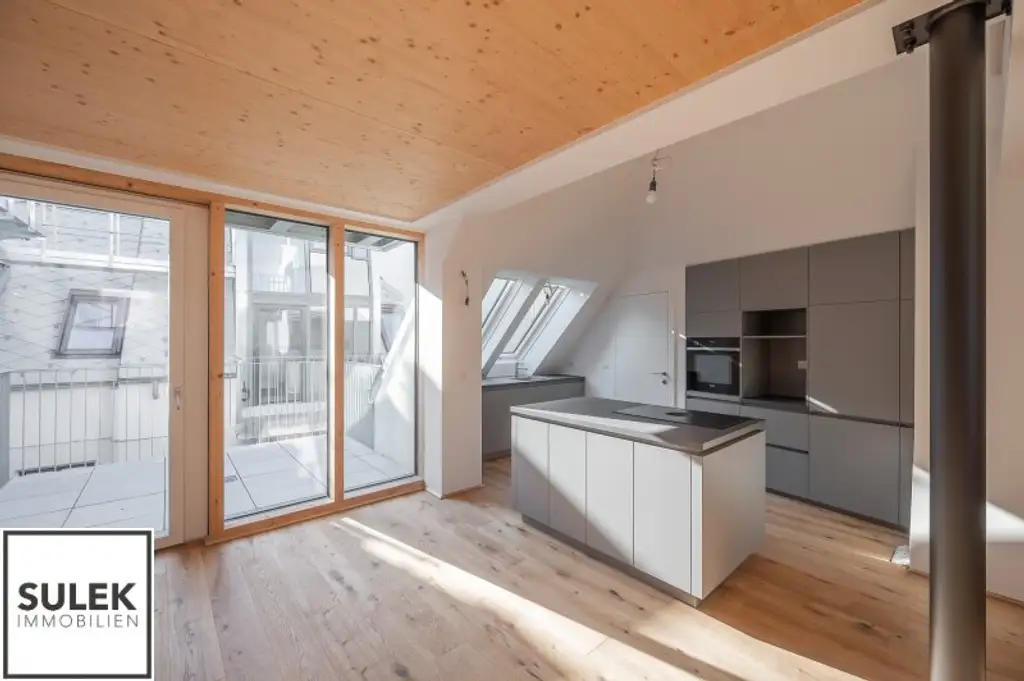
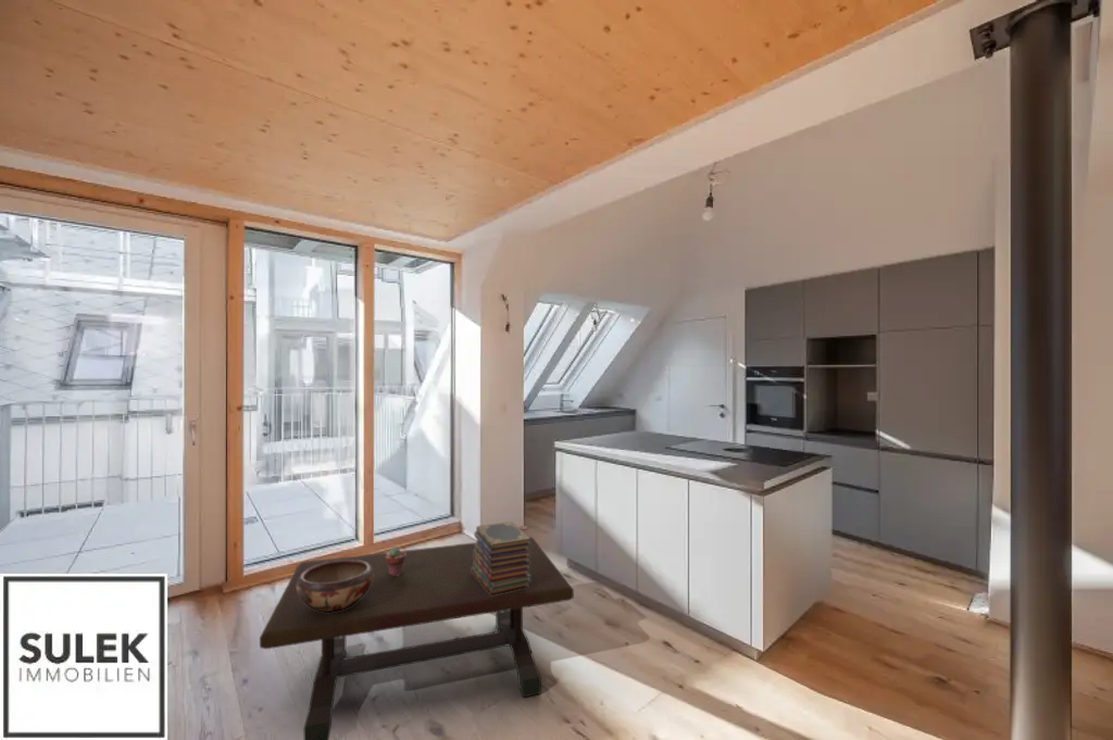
+ coffee table (426, 623)
+ decorative bowl (336, 586)
+ book stack (501, 555)
+ potted succulent (396, 560)
